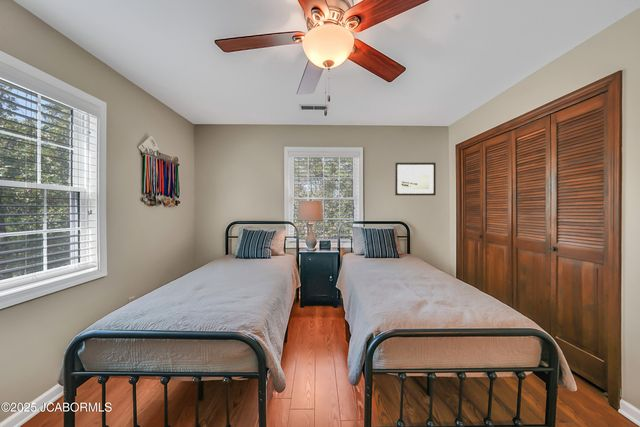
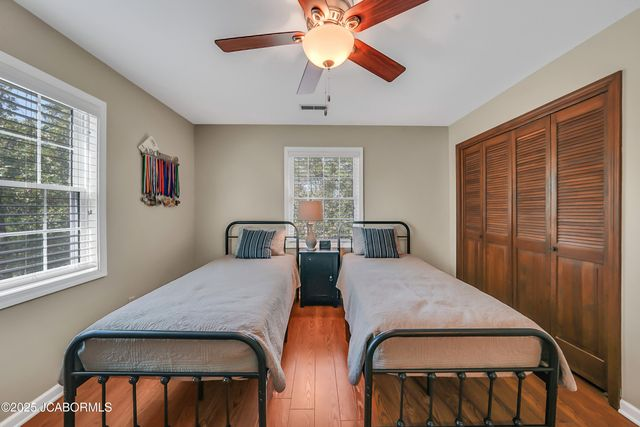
- wall art (415, 179)
